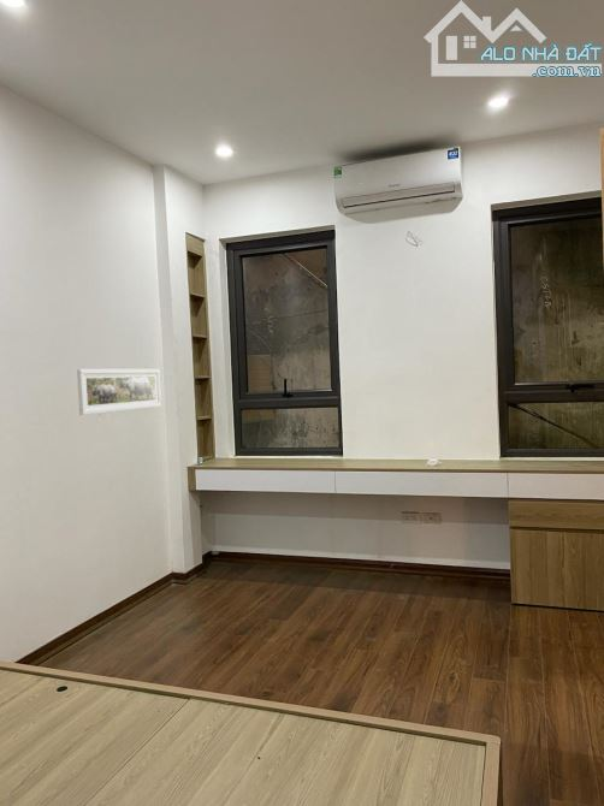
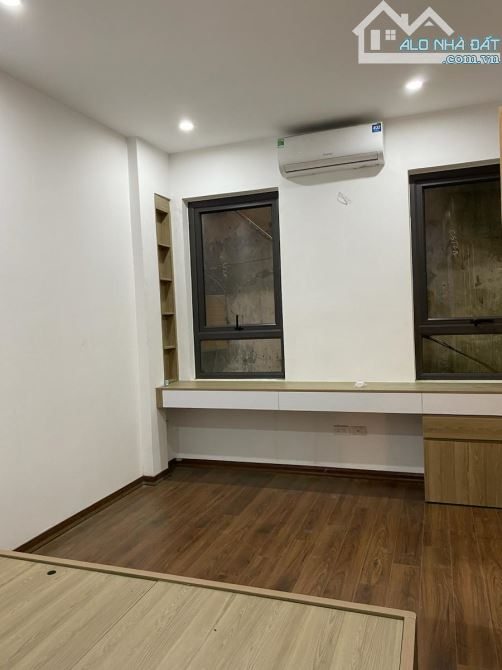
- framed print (123, 390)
